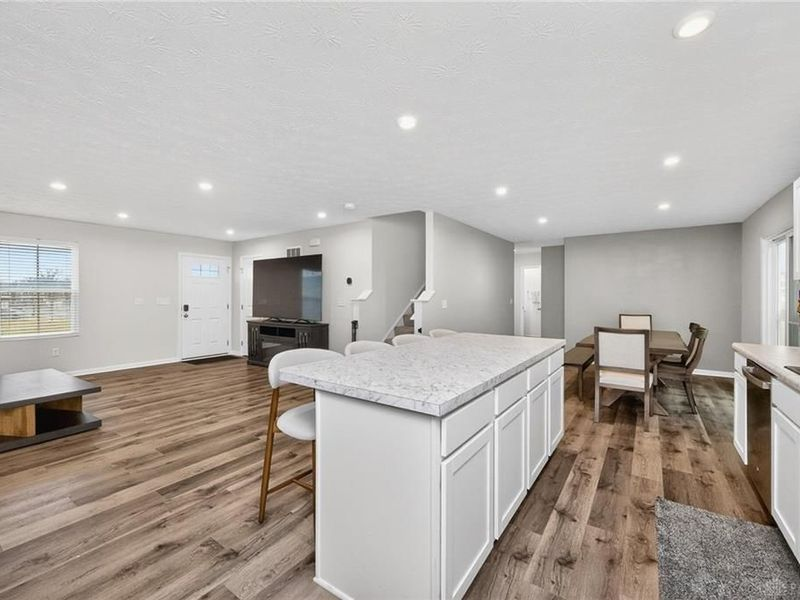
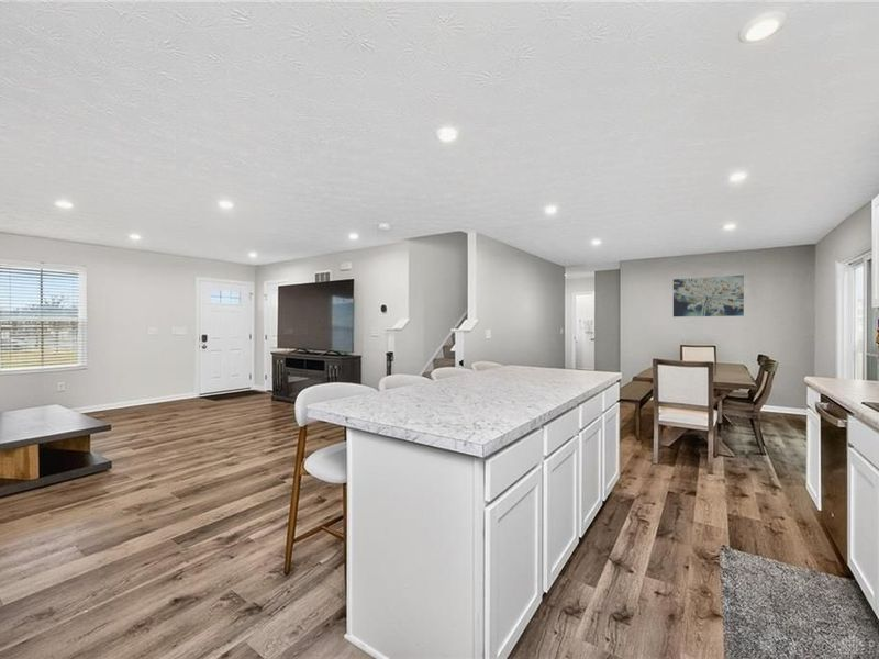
+ wall art (706, 297)
